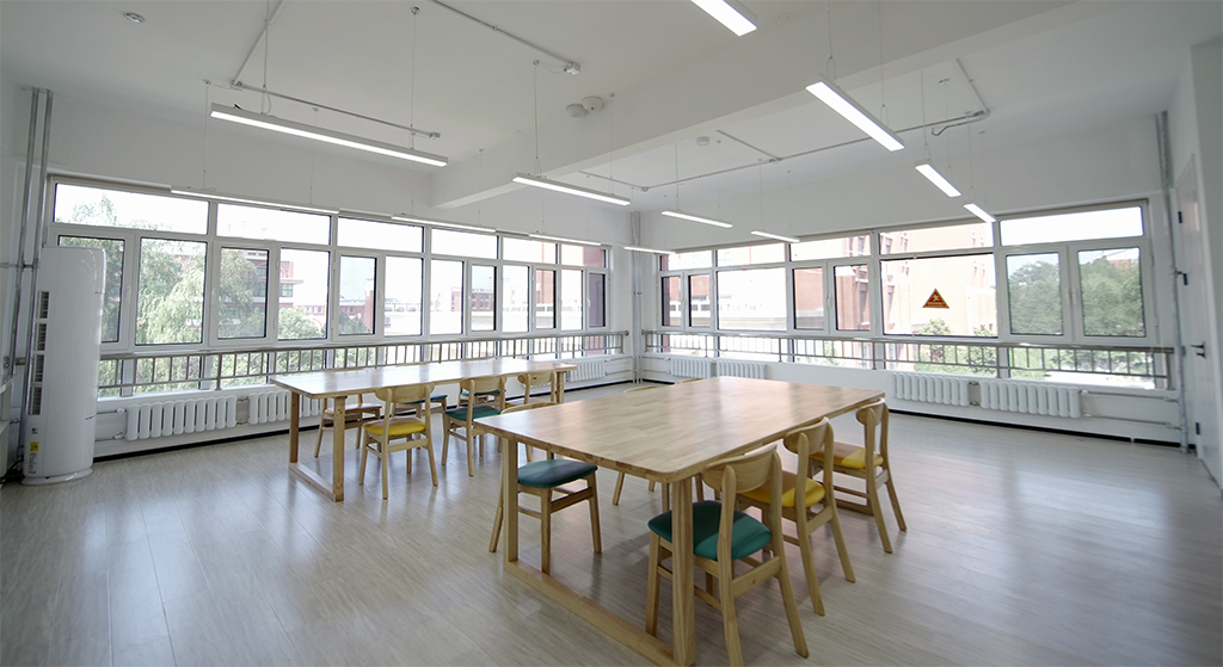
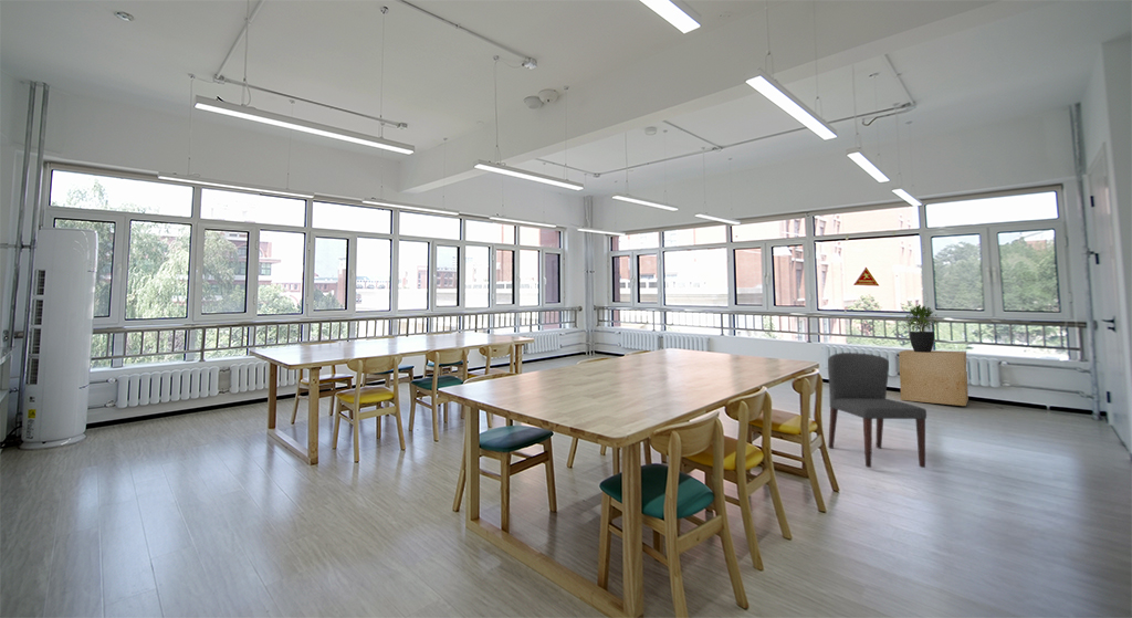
+ potted plant (920, 327)
+ chair (871, 405)
+ cardboard box (933, 375)
